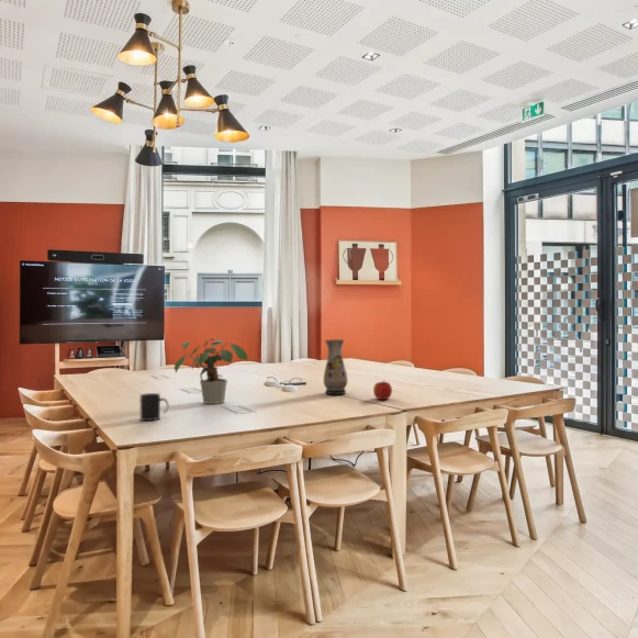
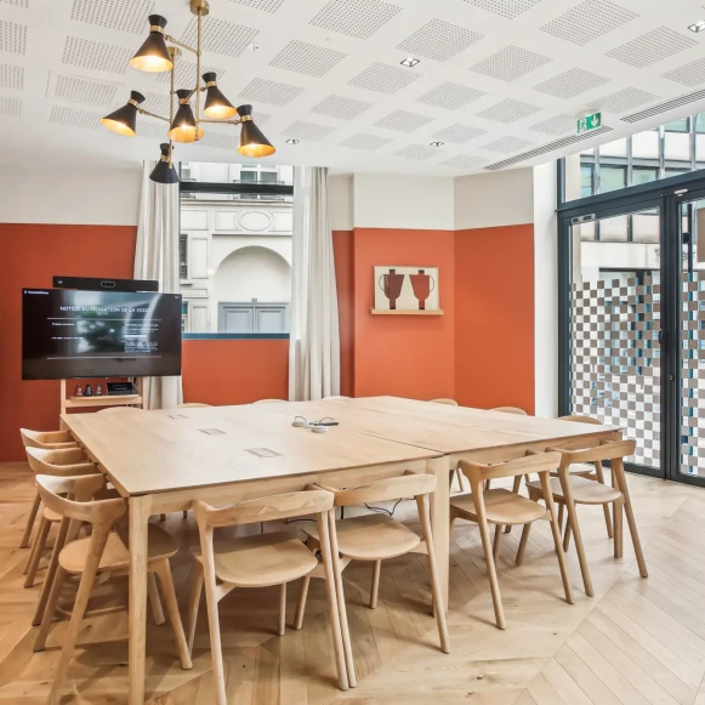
- mug (154, 406)
- vase (335, 366)
- potted plant (205, 370)
- apple (382, 389)
